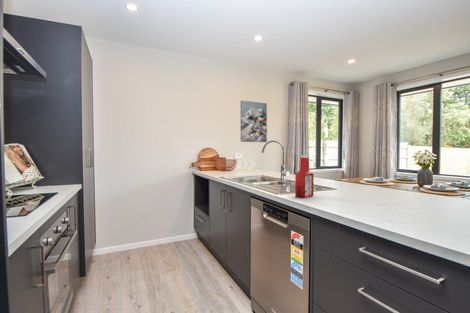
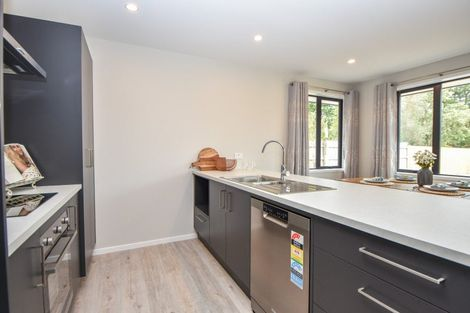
- soap bottle (304, 175)
- wall art (253, 122)
